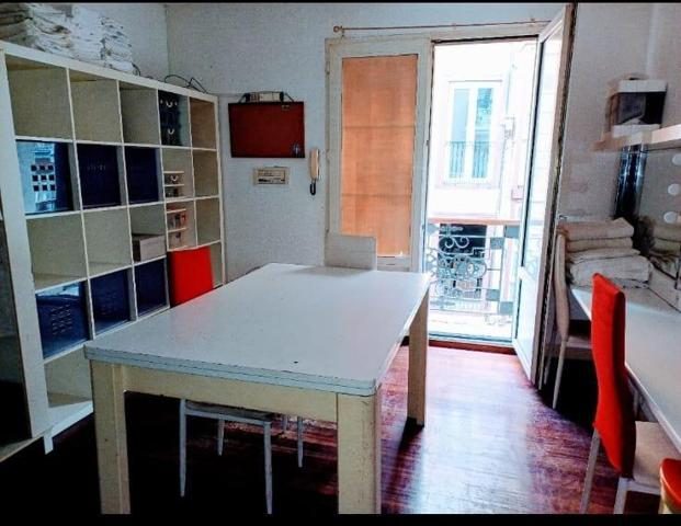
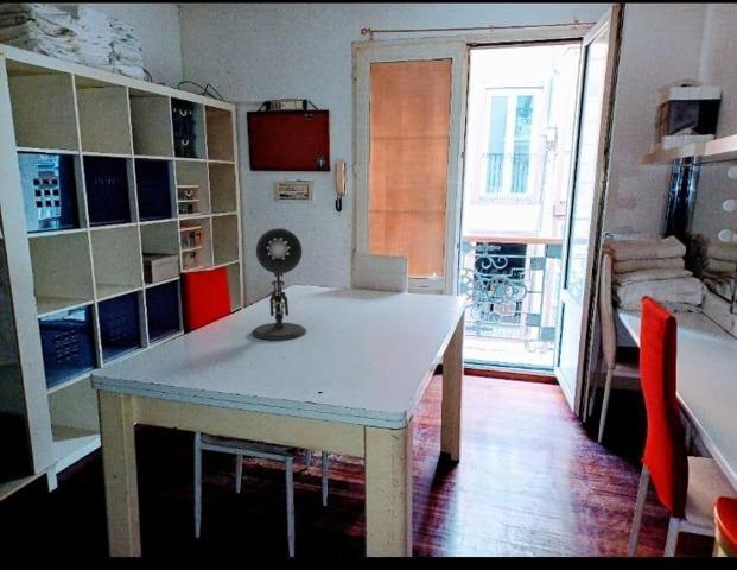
+ desk lamp (278, 280)
